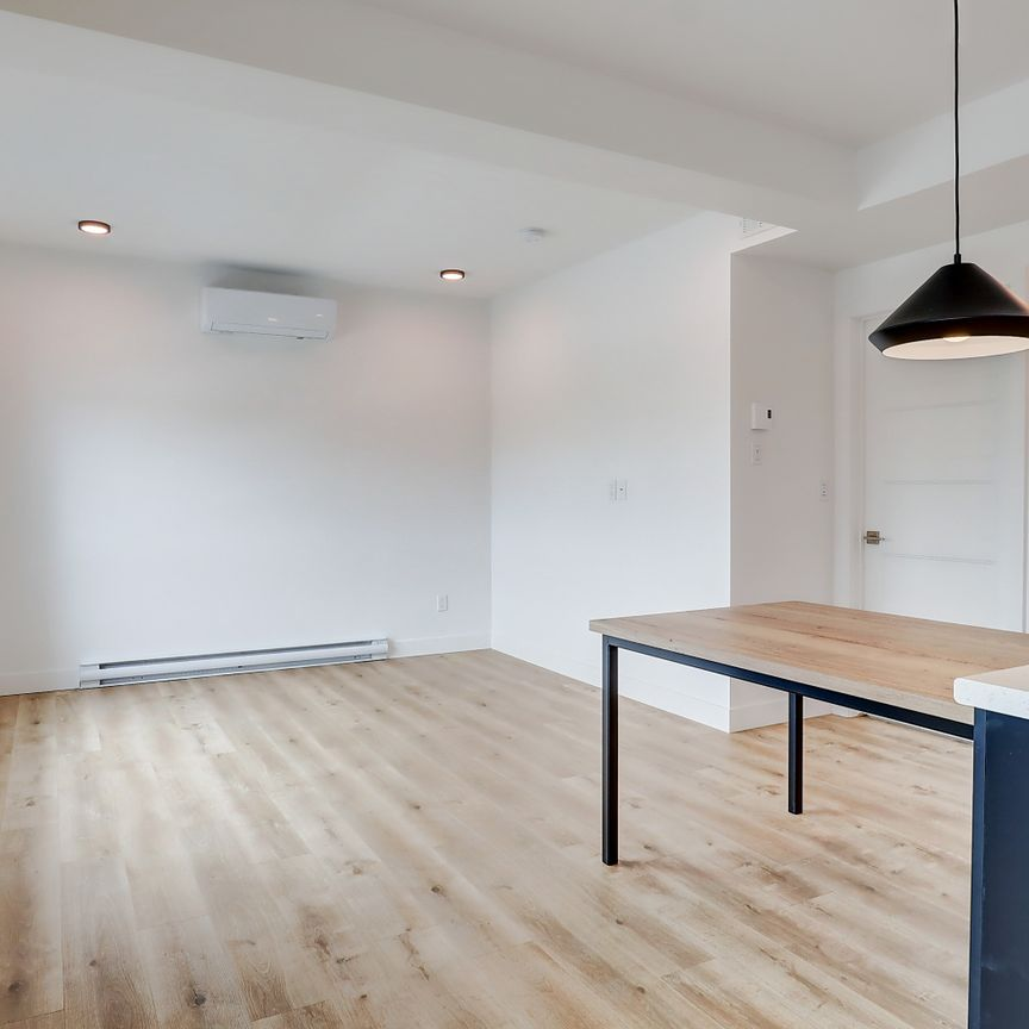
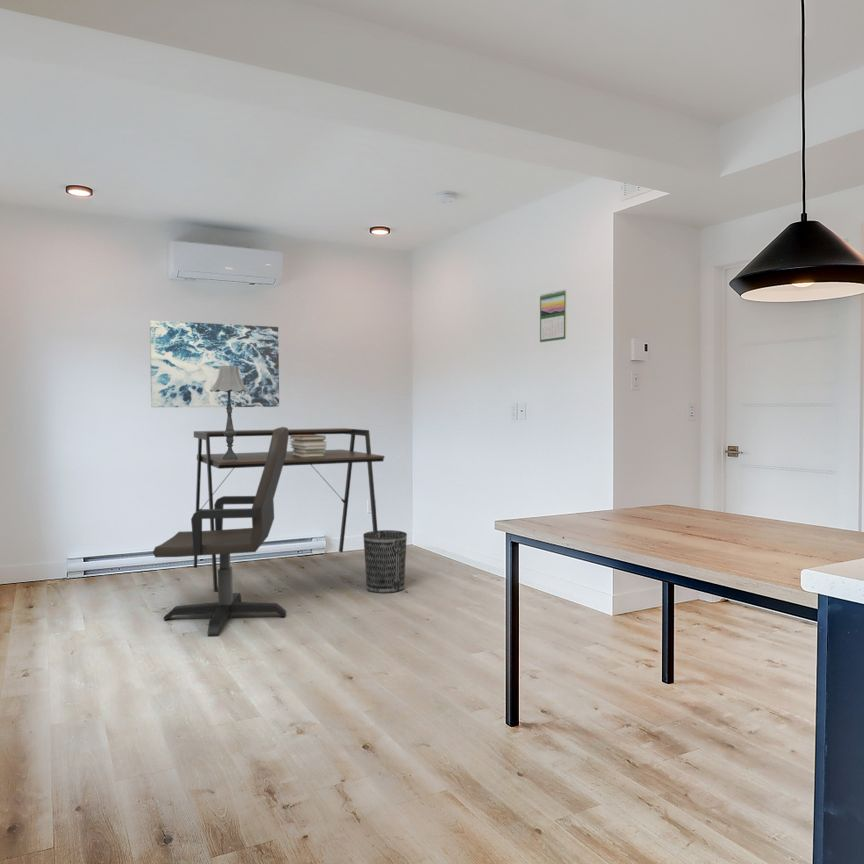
+ desk (287, 465)
+ book stack (307, 445)
+ wall art (217, 365)
+ office chair (222, 523)
+ table lamp (229, 412)
+ wastebasket (385, 561)
+ calendar (552, 316)
